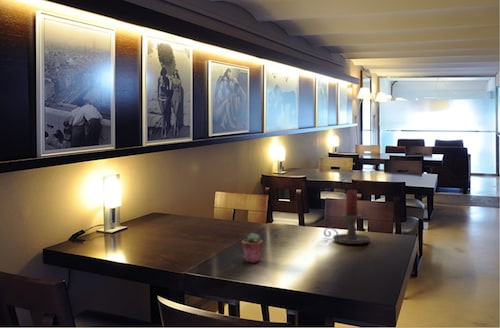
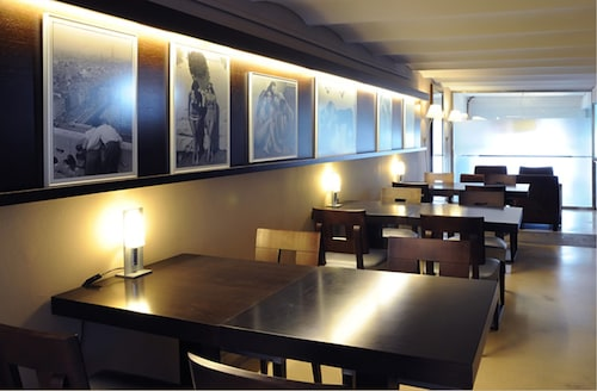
- candle holder (346, 215)
- potted succulent (252, 246)
